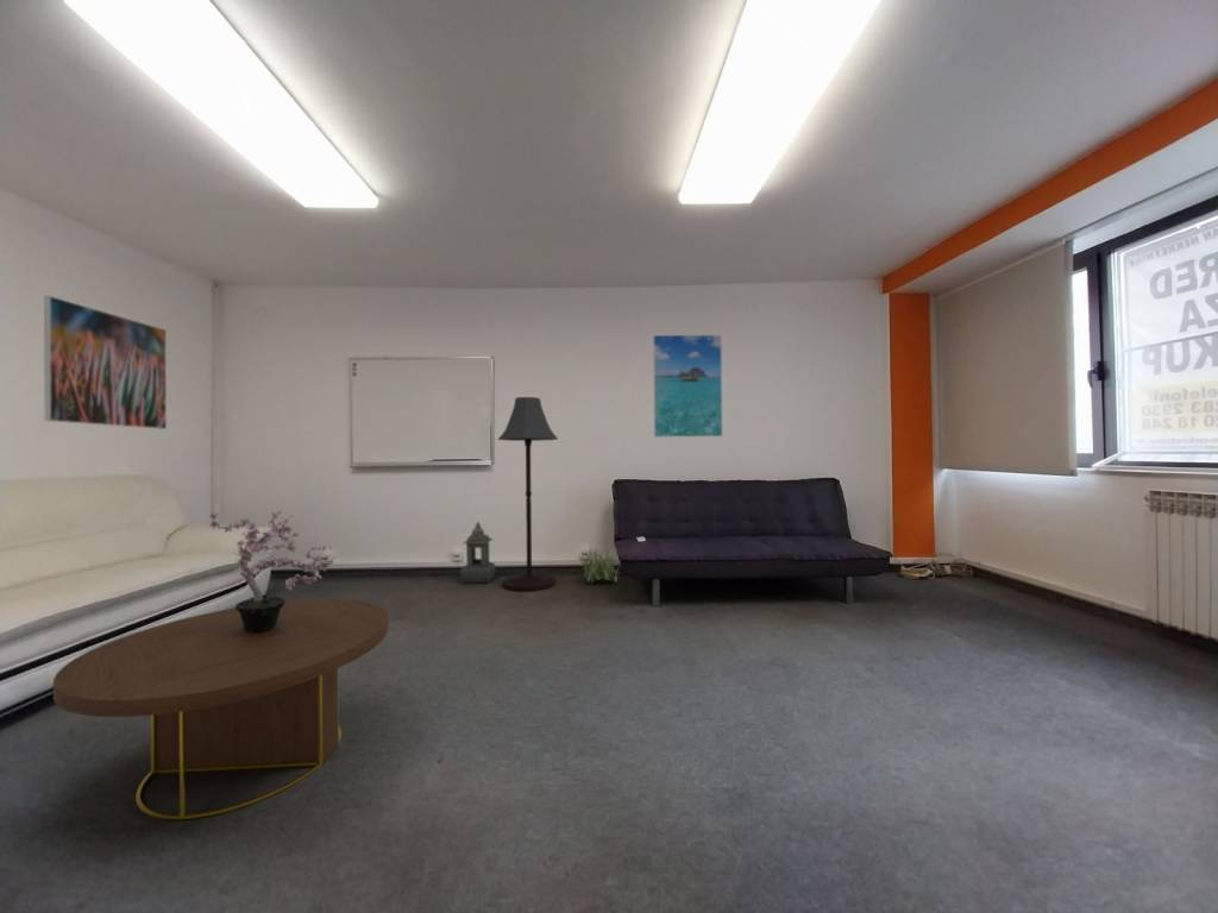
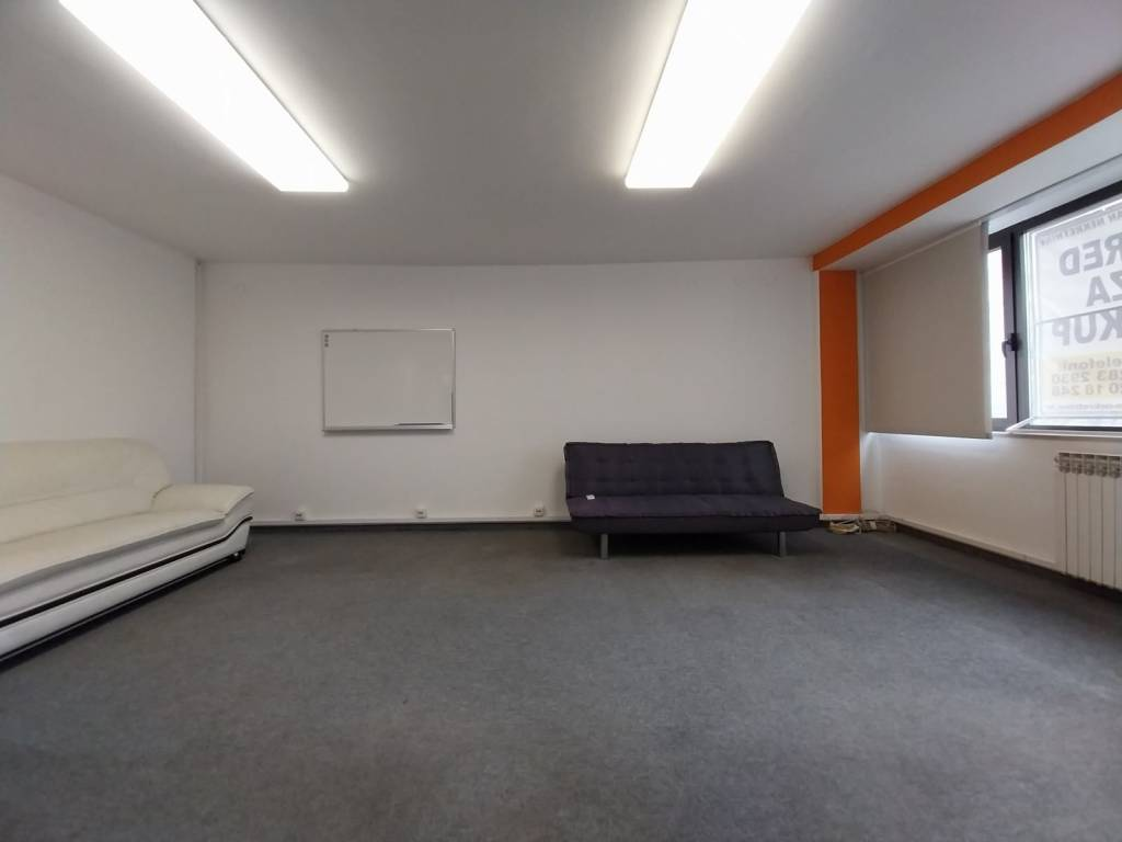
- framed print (688, 385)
- coffee table (249, 697)
- decorative plant (598, 565)
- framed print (112, 370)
- potted plant (277, 566)
- lantern (481, 550)
- floor lamp (528, 491)
